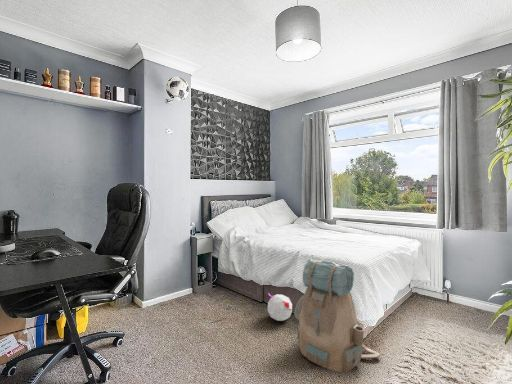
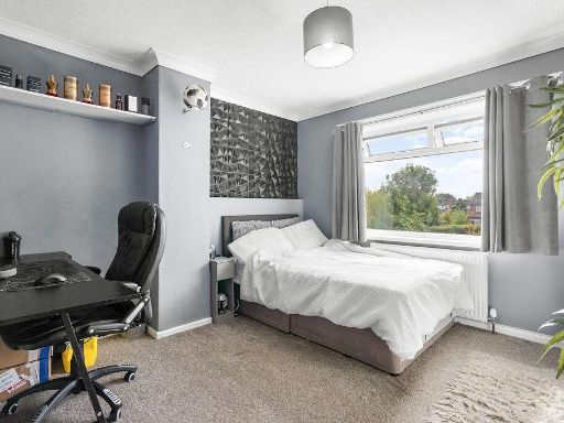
- backpack (331, 306)
- plush toy (280, 306)
